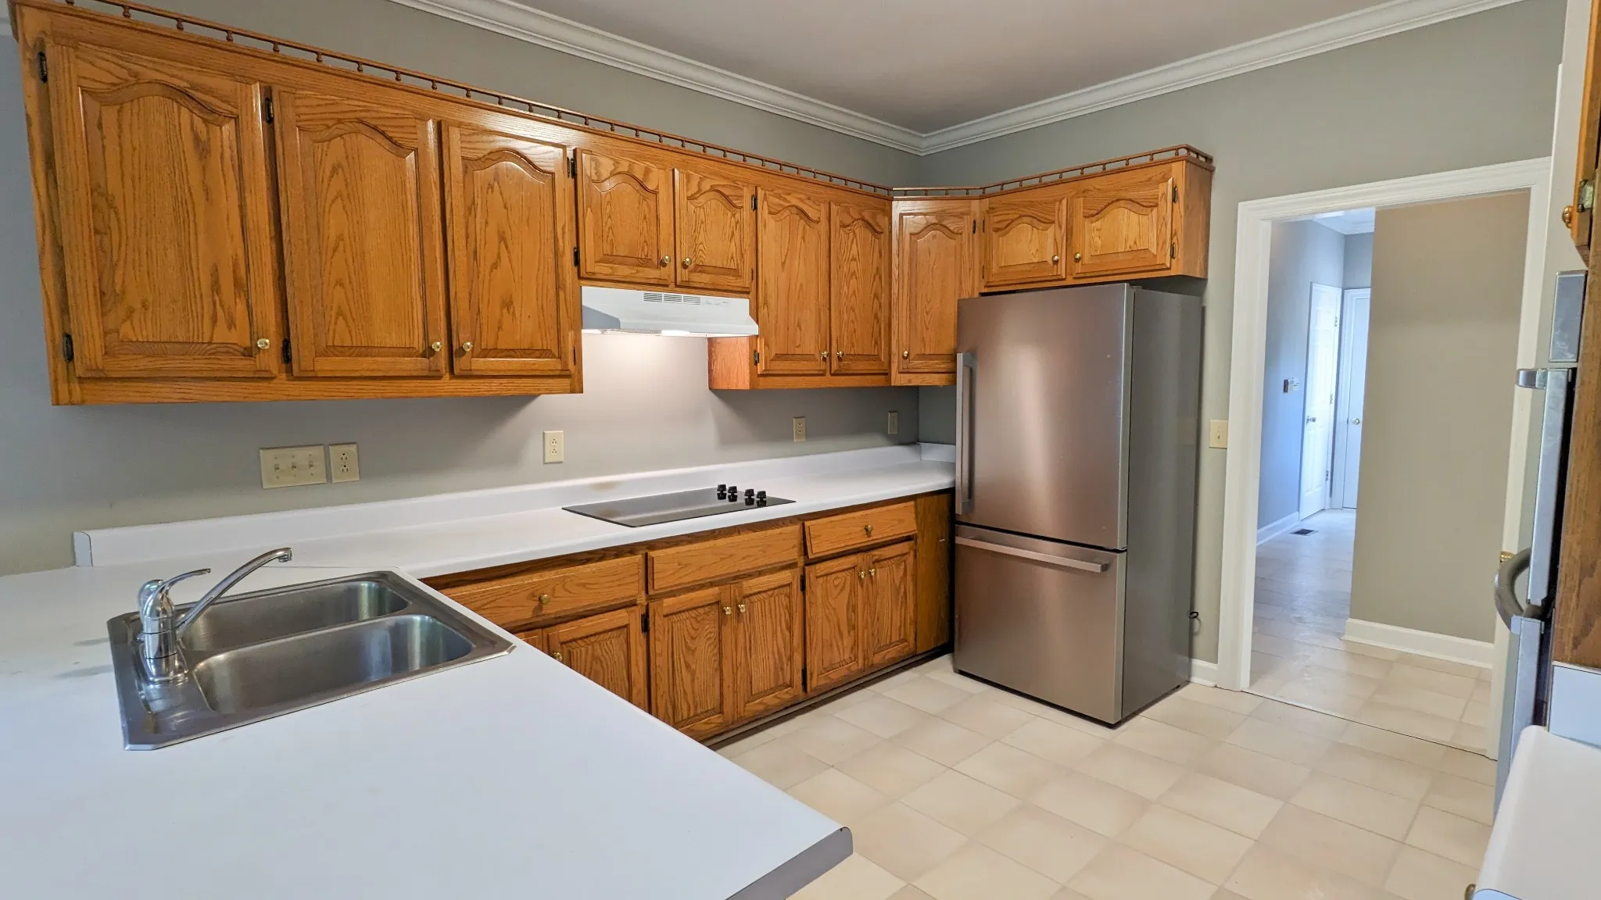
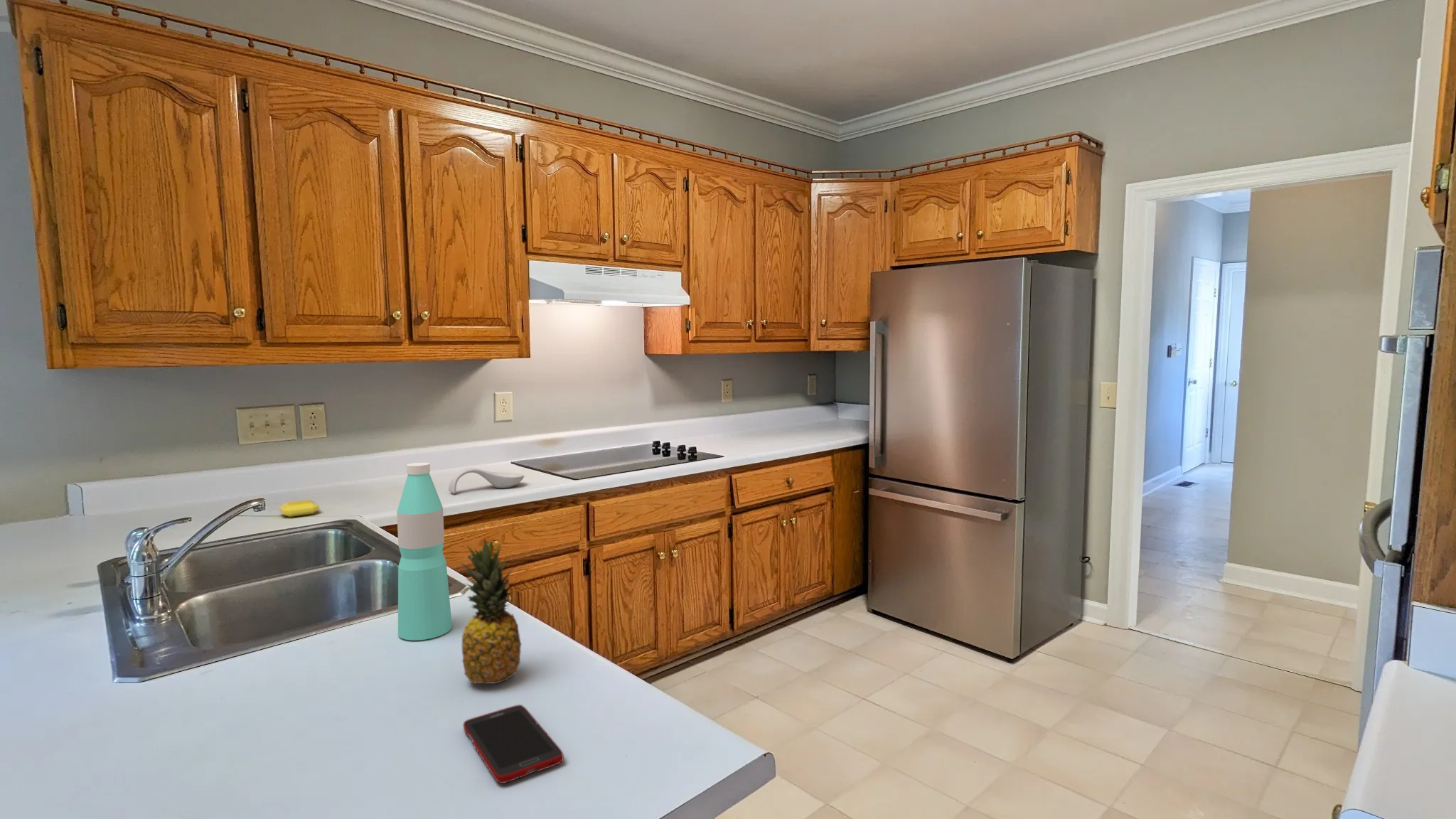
+ water bottle (422, 547)
+ spoon rest (487, 477)
+ fruit (490, 609)
+ cell phone (511, 741)
+ soap bar (299, 508)
